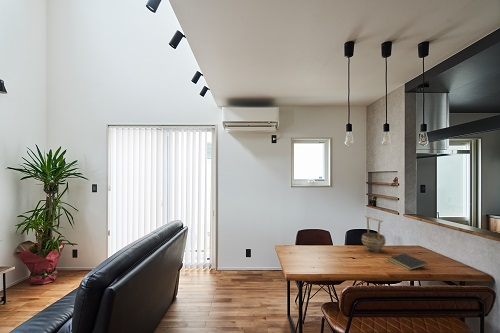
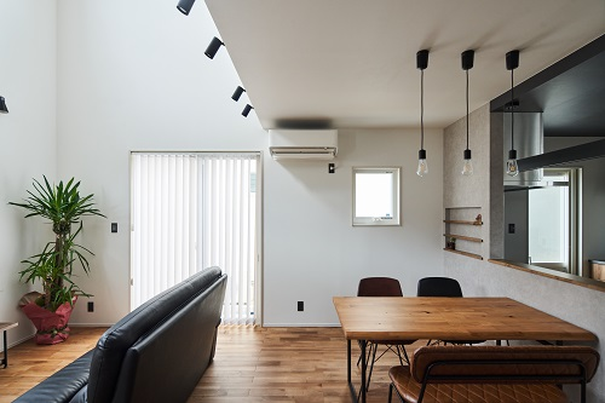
- notepad (406, 261)
- decorative bowl (373, 234)
